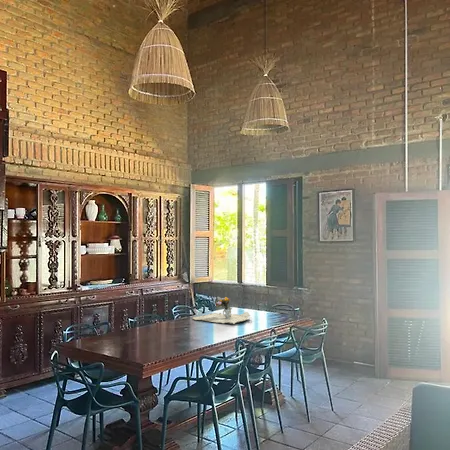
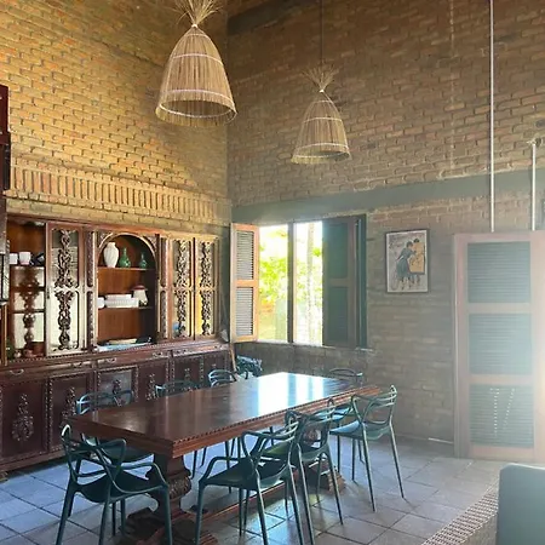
- flower arrangement (224, 307)
